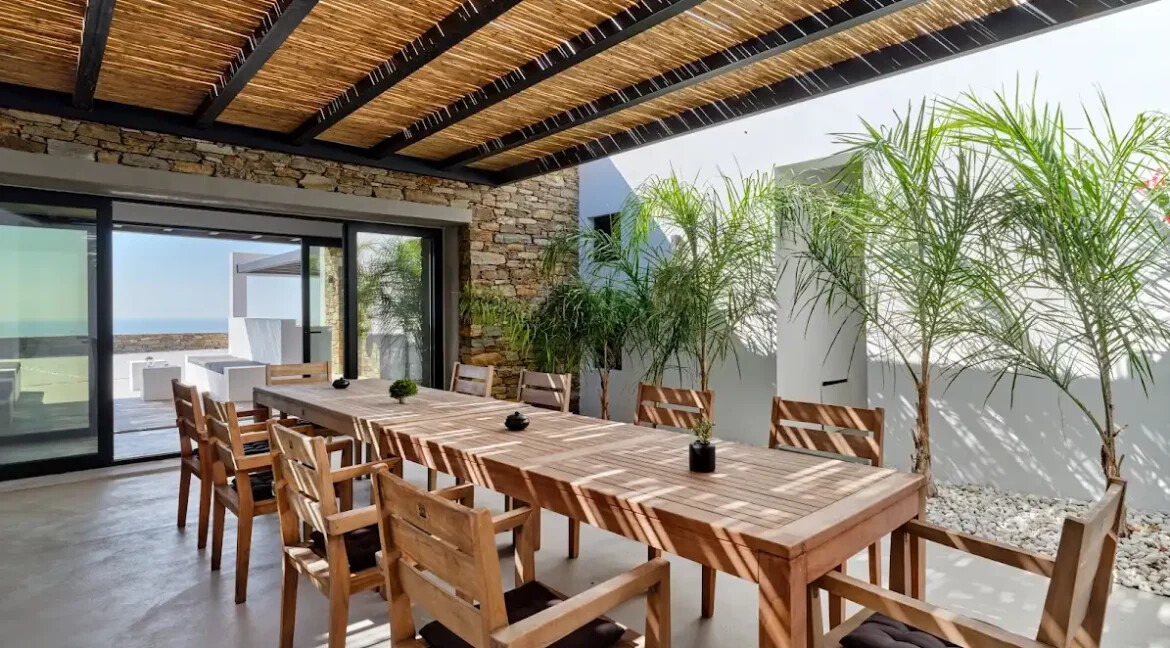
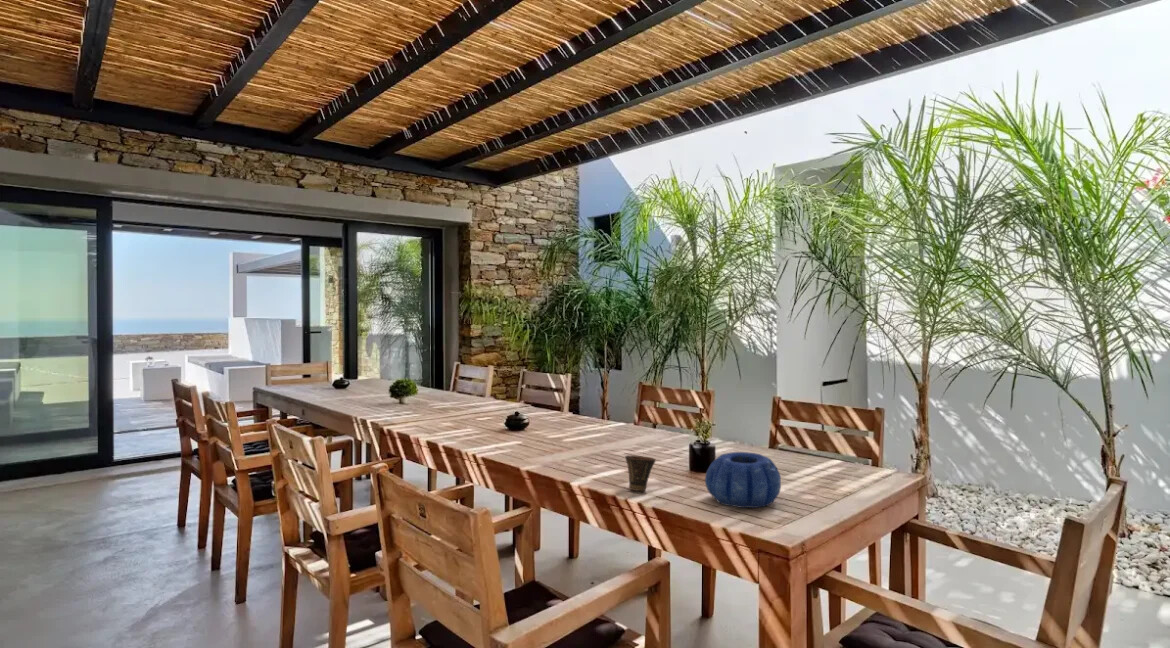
+ decorative bowl (743, 478)
+ cup (640, 472)
